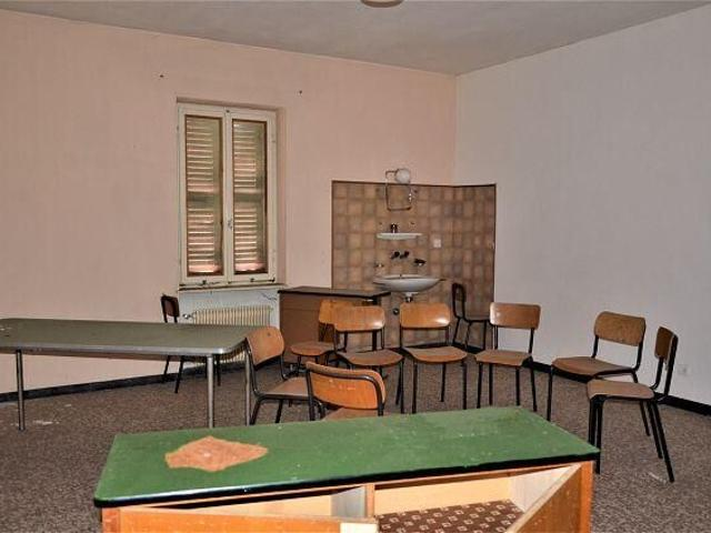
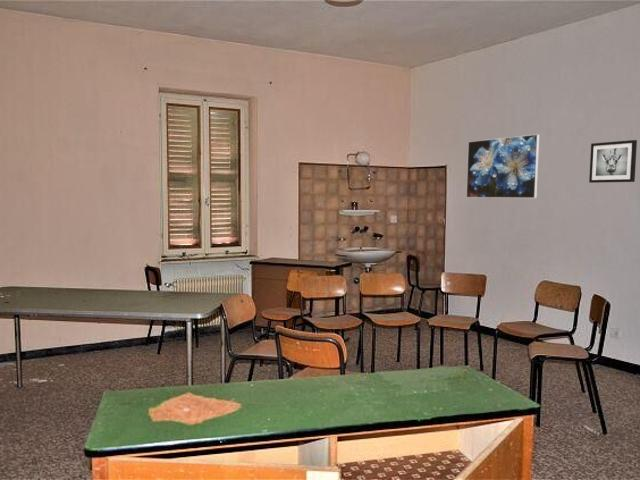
+ wall art (612, 162)
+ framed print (500, 168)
